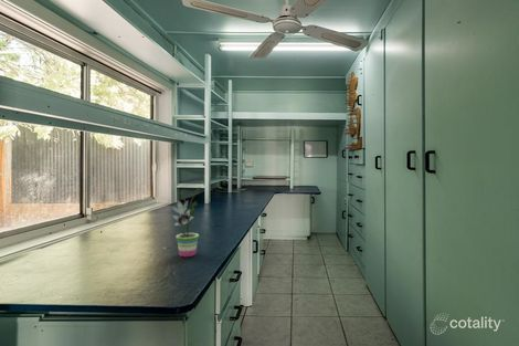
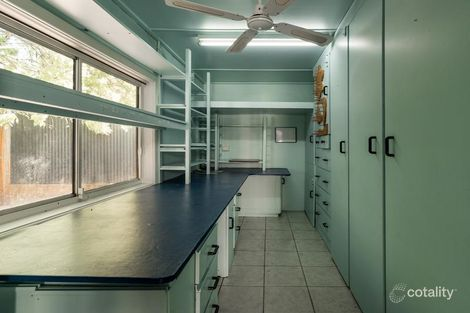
- potted plant (182, 221)
